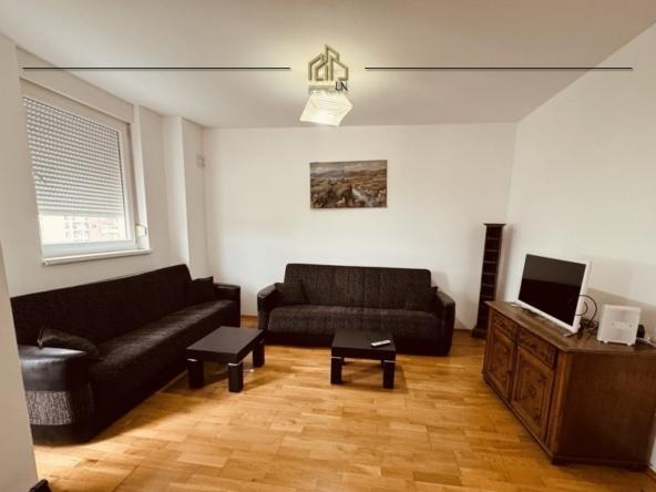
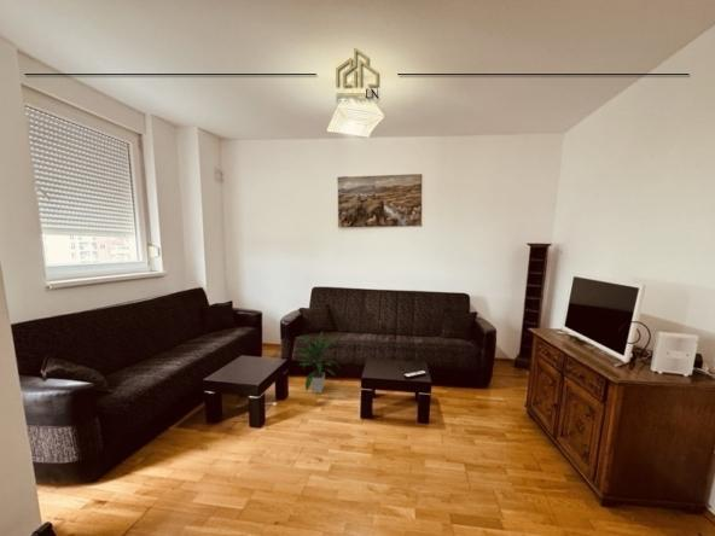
+ indoor plant (315, 361)
